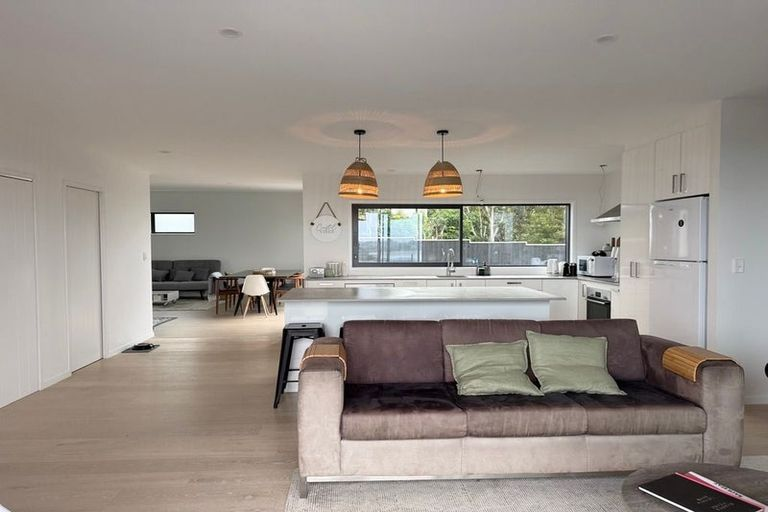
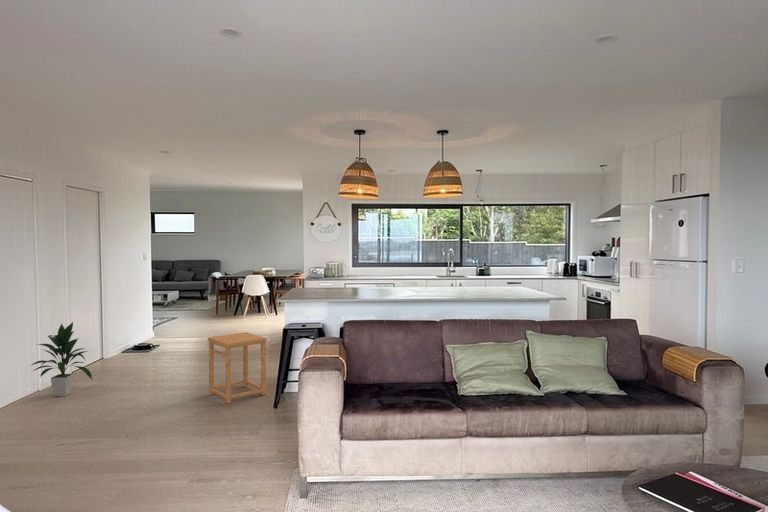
+ side table (243, 365)
+ indoor plant (63, 359)
